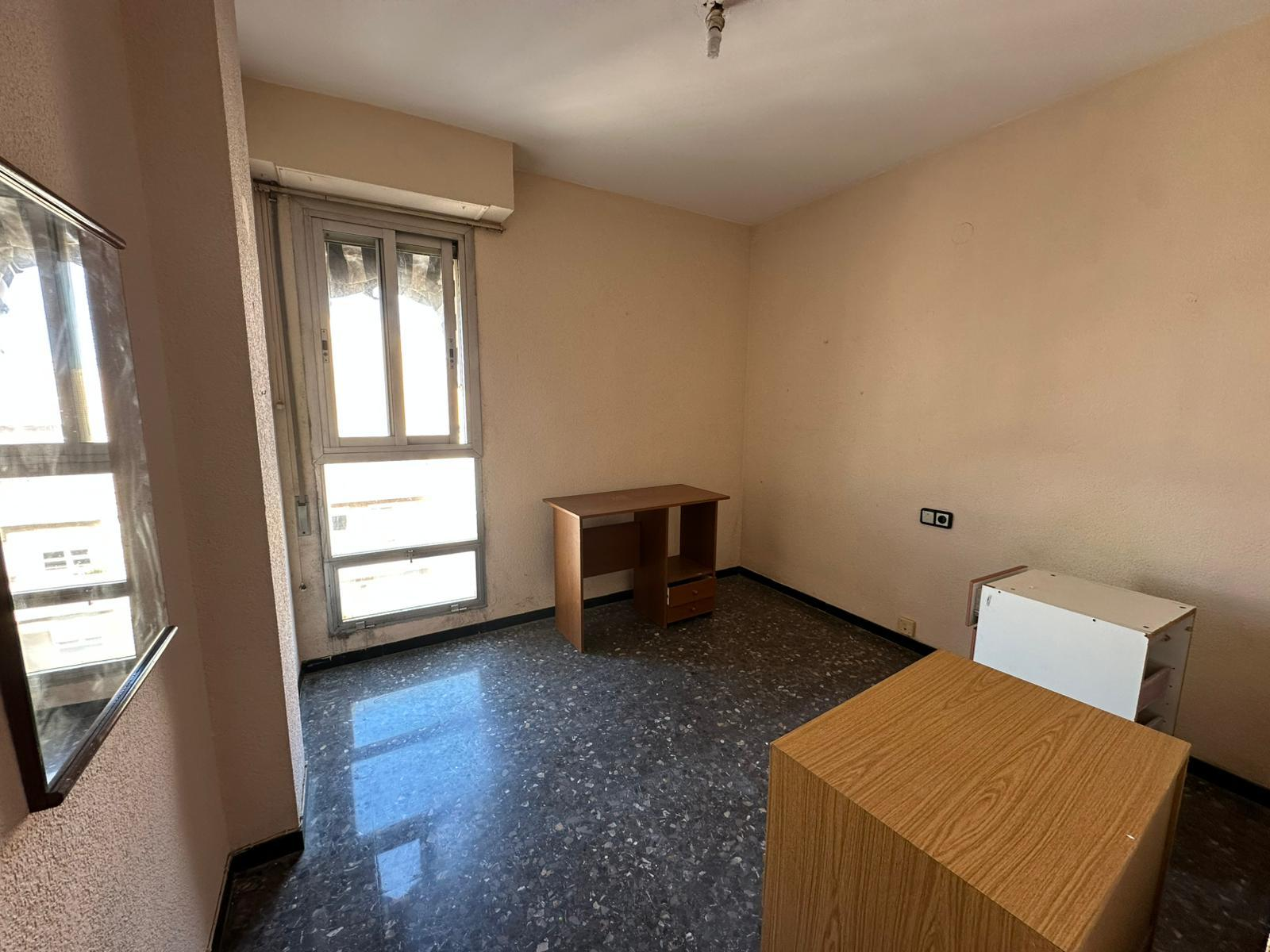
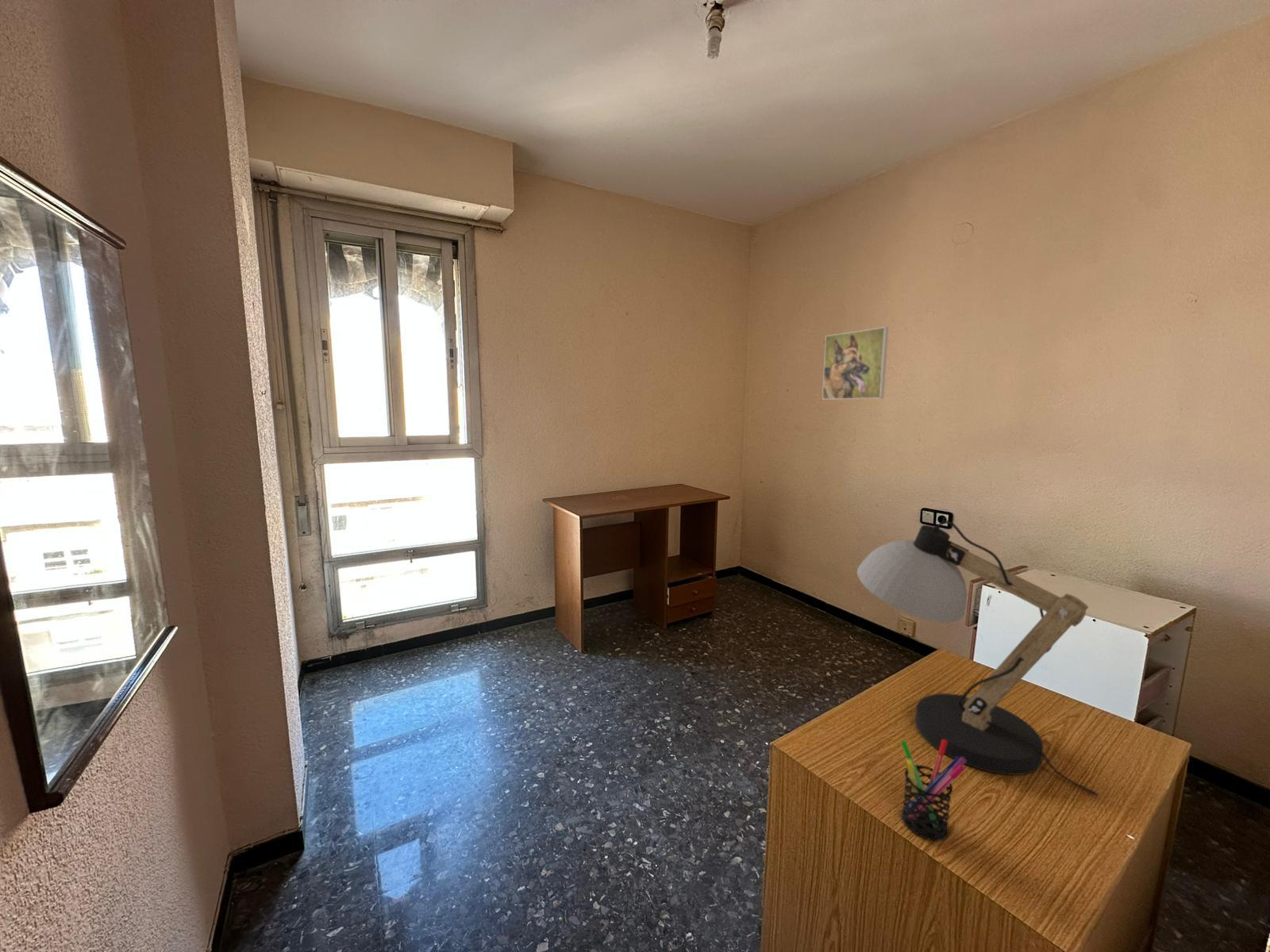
+ pen holder (923, 781)
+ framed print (852, 365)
+ desk lamp (959, 620)
